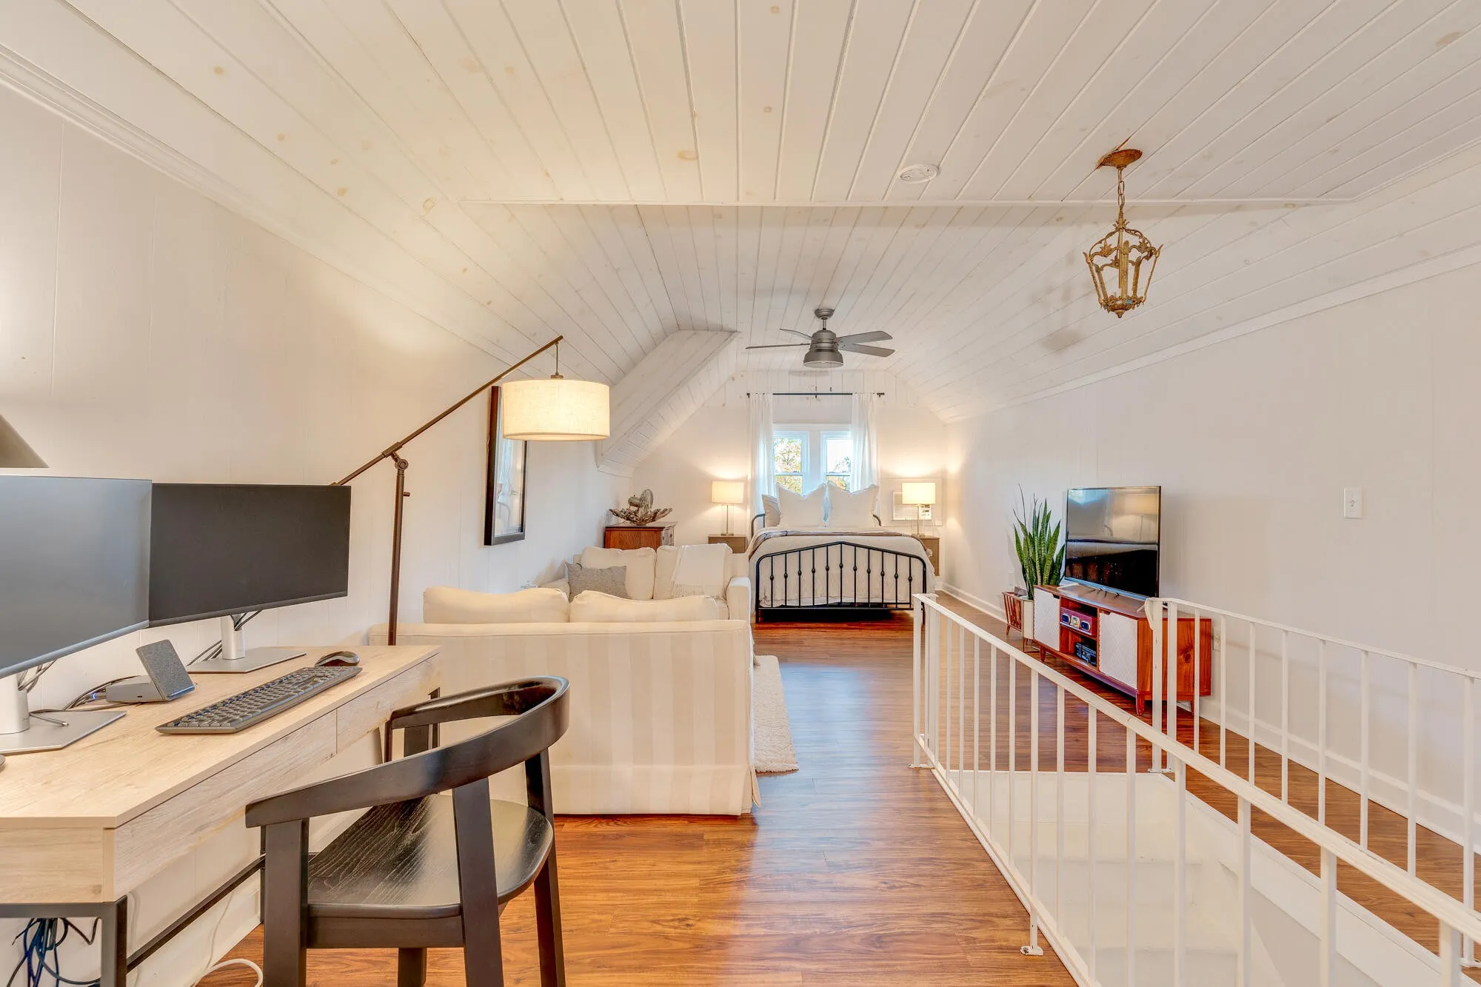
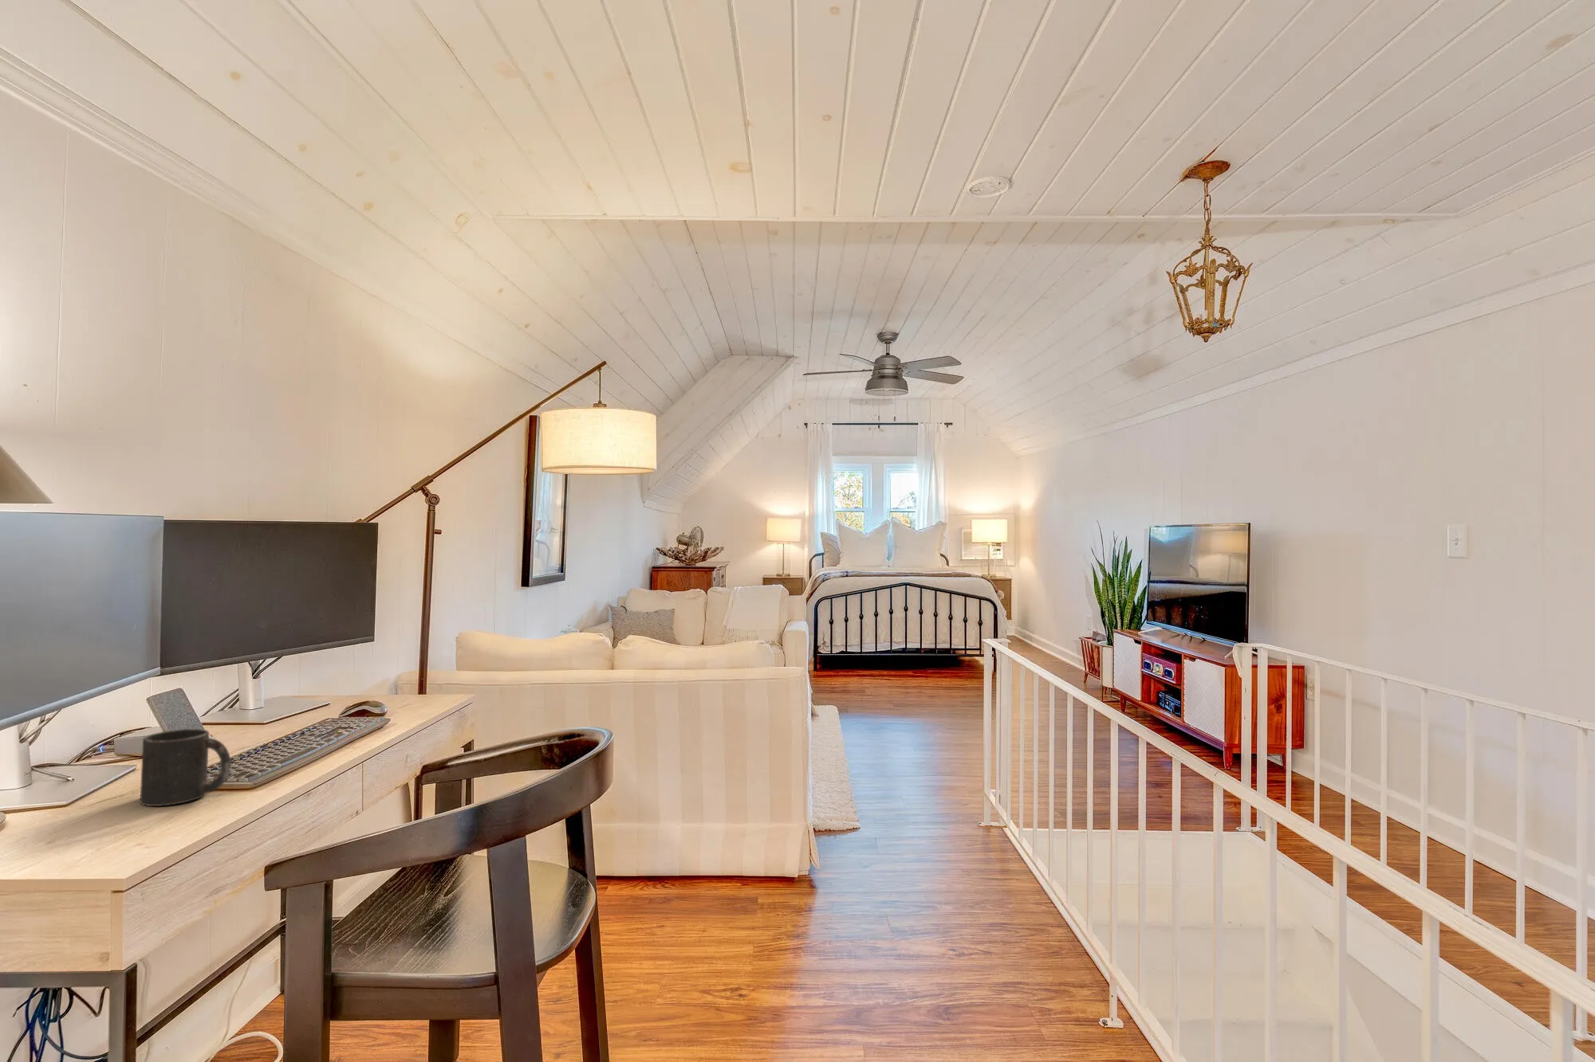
+ mug (189, 766)
